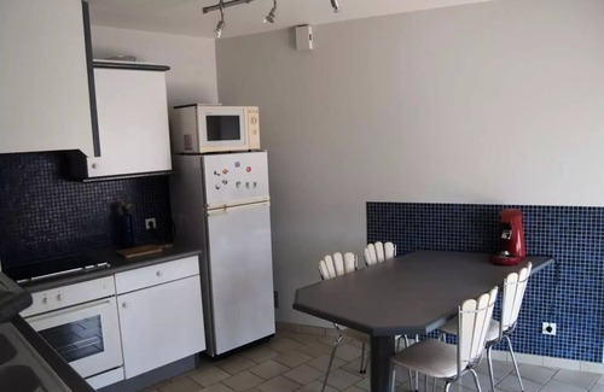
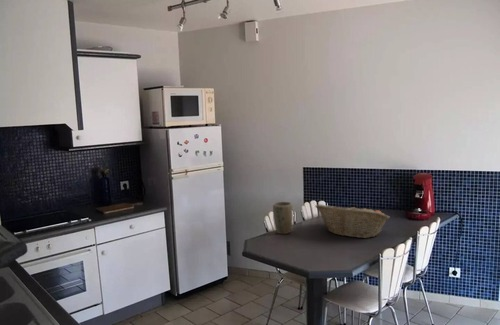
+ plant pot (282, 217)
+ fruit basket (351, 217)
